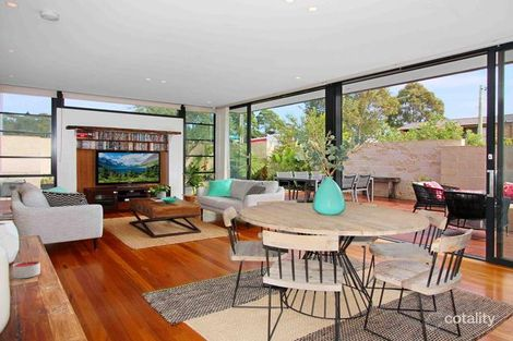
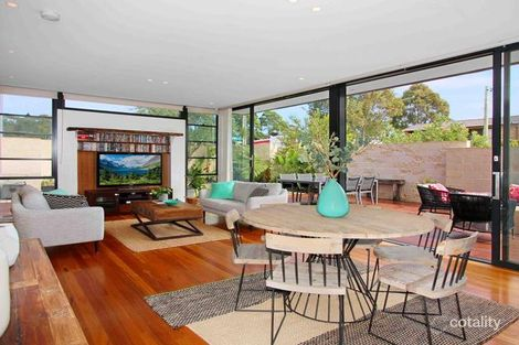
- candle (26, 268)
